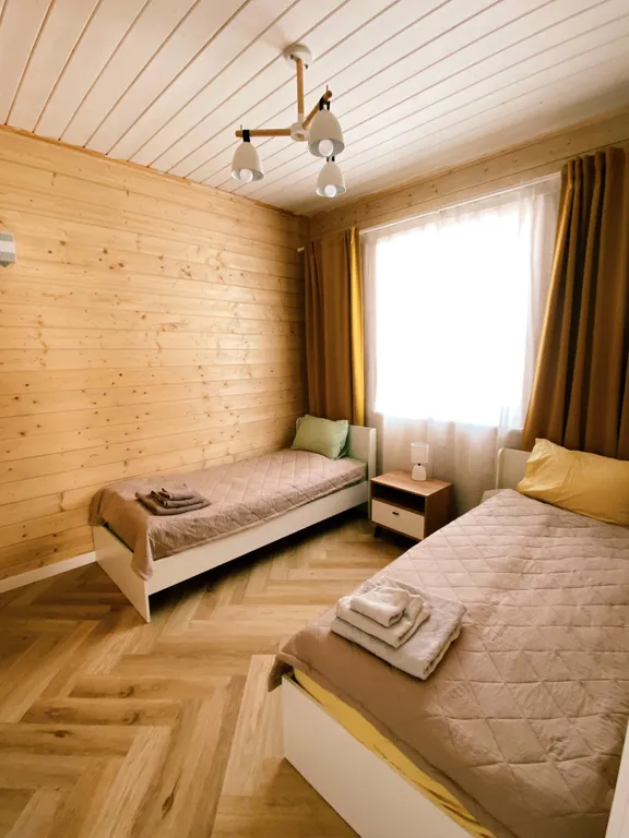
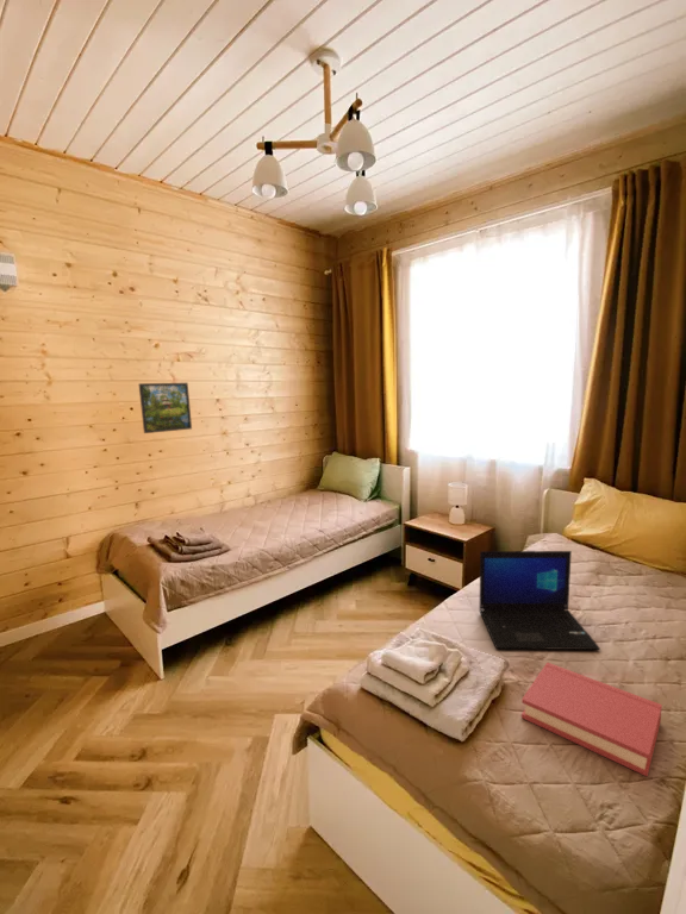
+ laptop (535, 596)
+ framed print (166, 407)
+ hardback book (590, 710)
